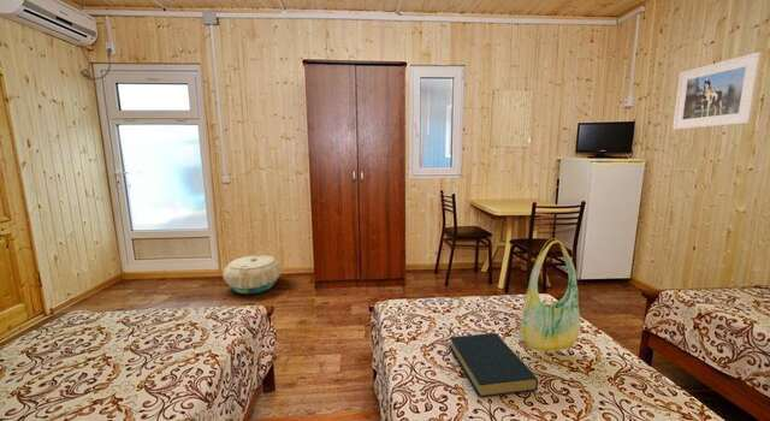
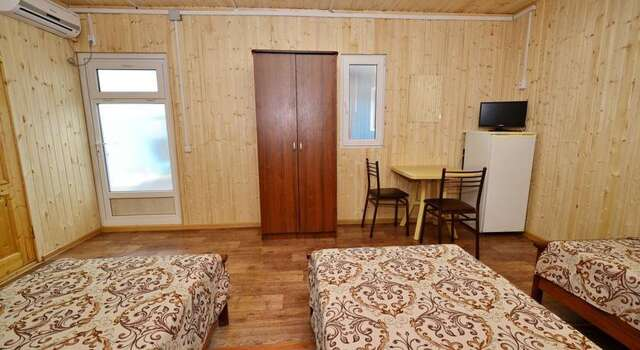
- tote bag (556, 302)
- hardback book (488, 361)
- basket (253, 272)
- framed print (711, 95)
